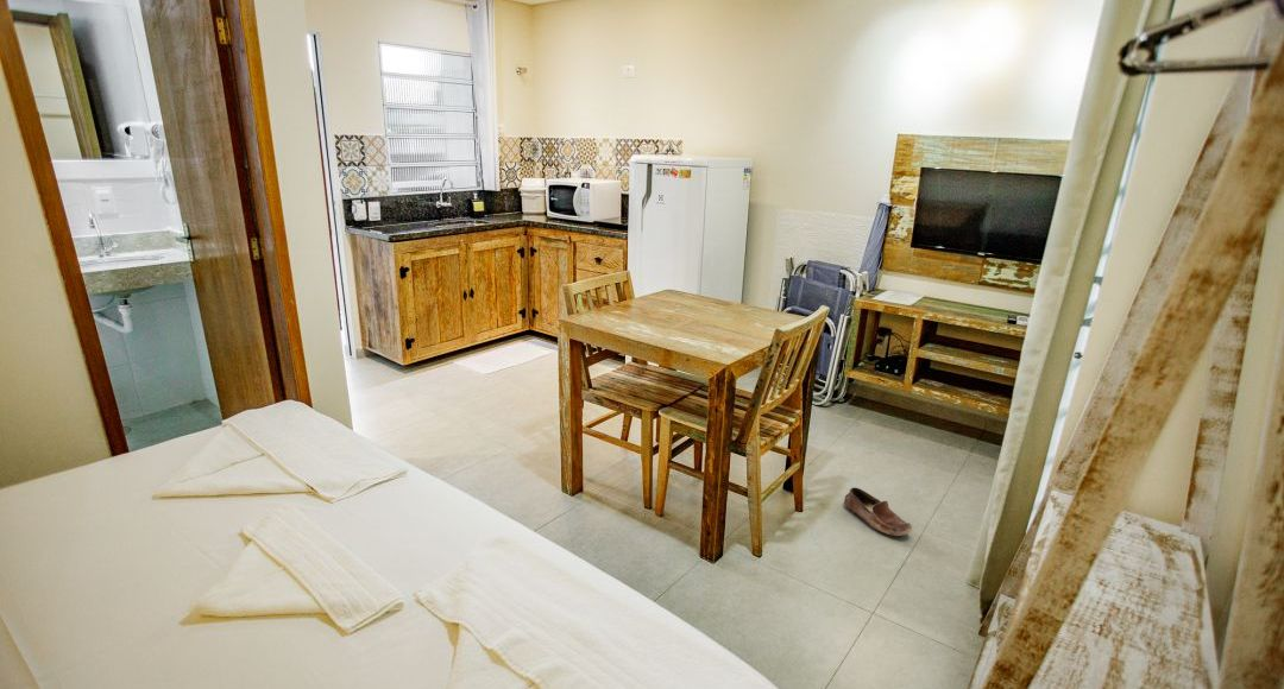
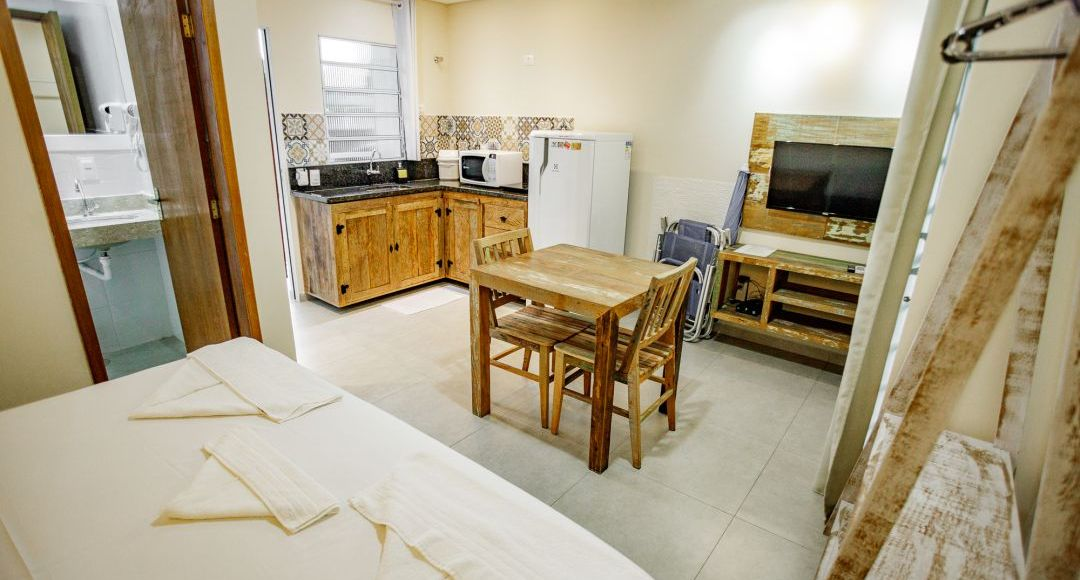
- shoe (876, 511)
